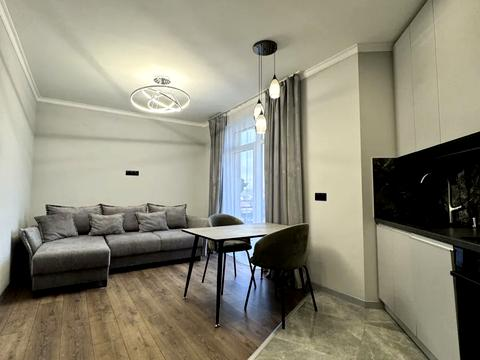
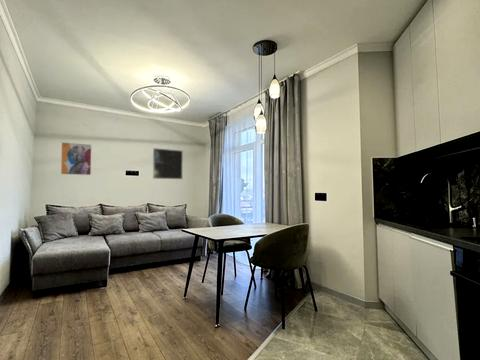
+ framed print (168, 164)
+ wall art (76, 159)
